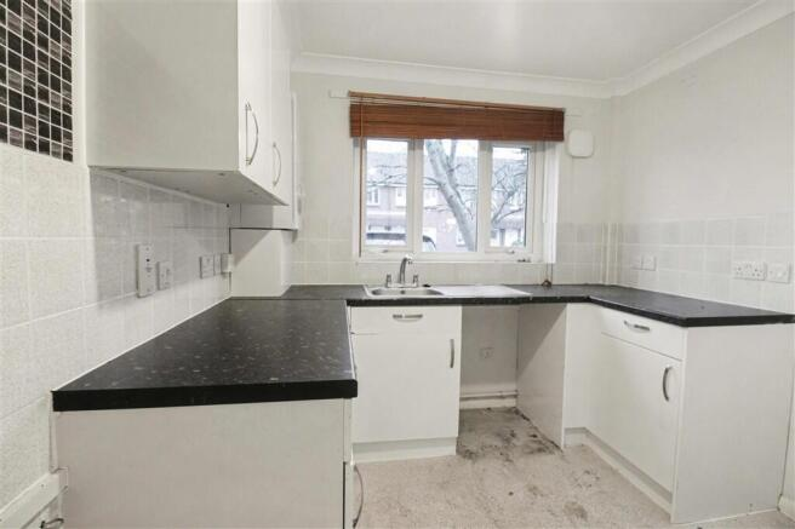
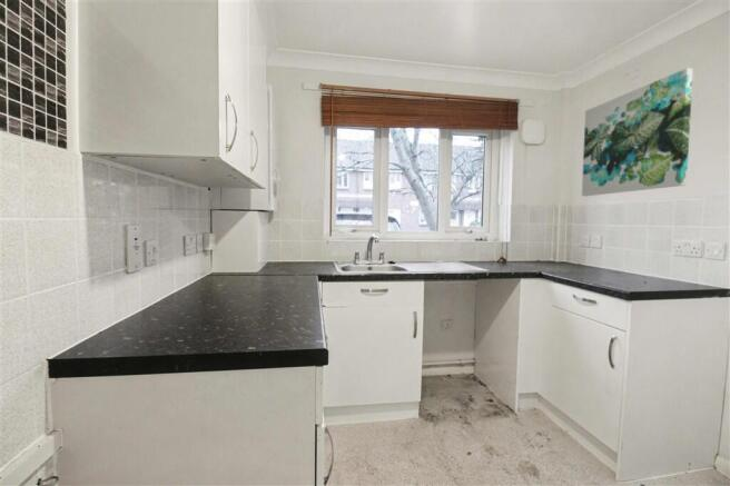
+ wall art (629, 142)
